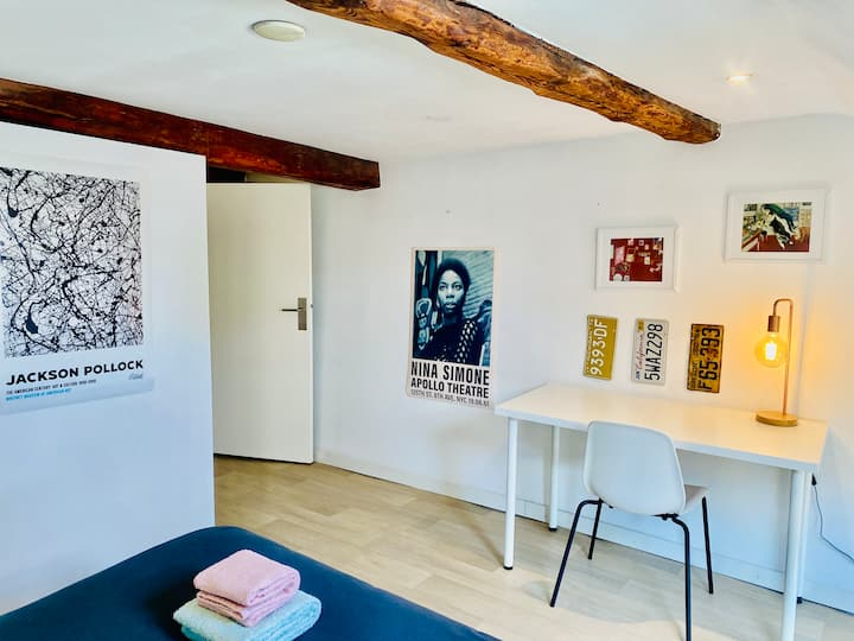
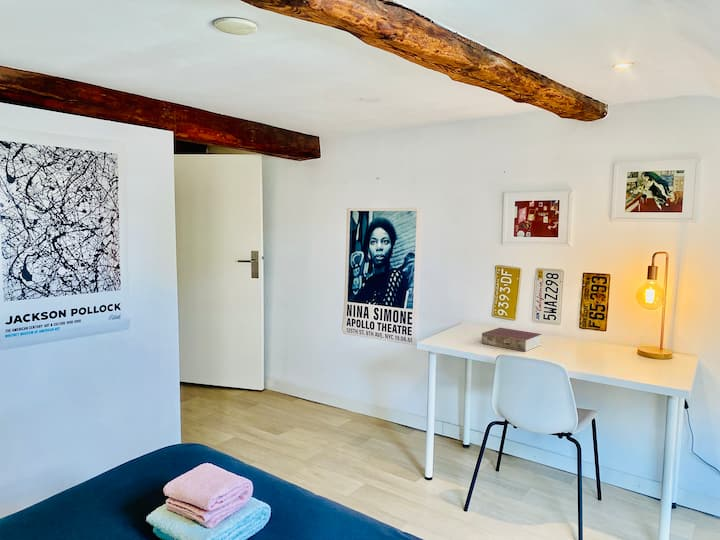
+ book (511, 338)
